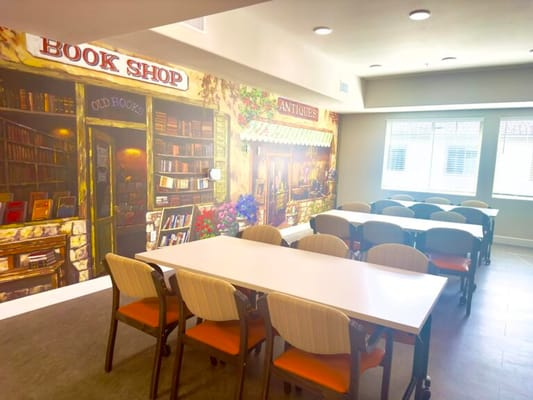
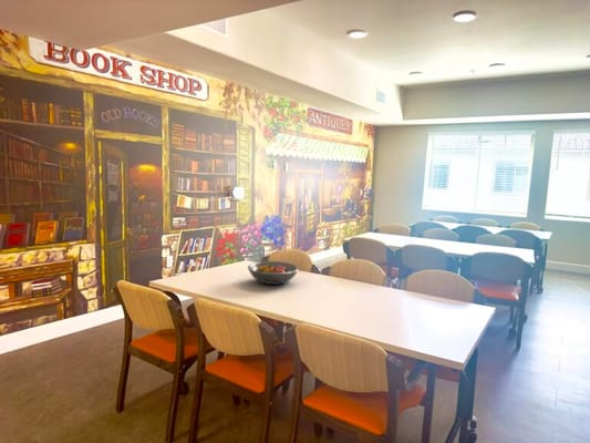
+ fruit bowl (272, 271)
